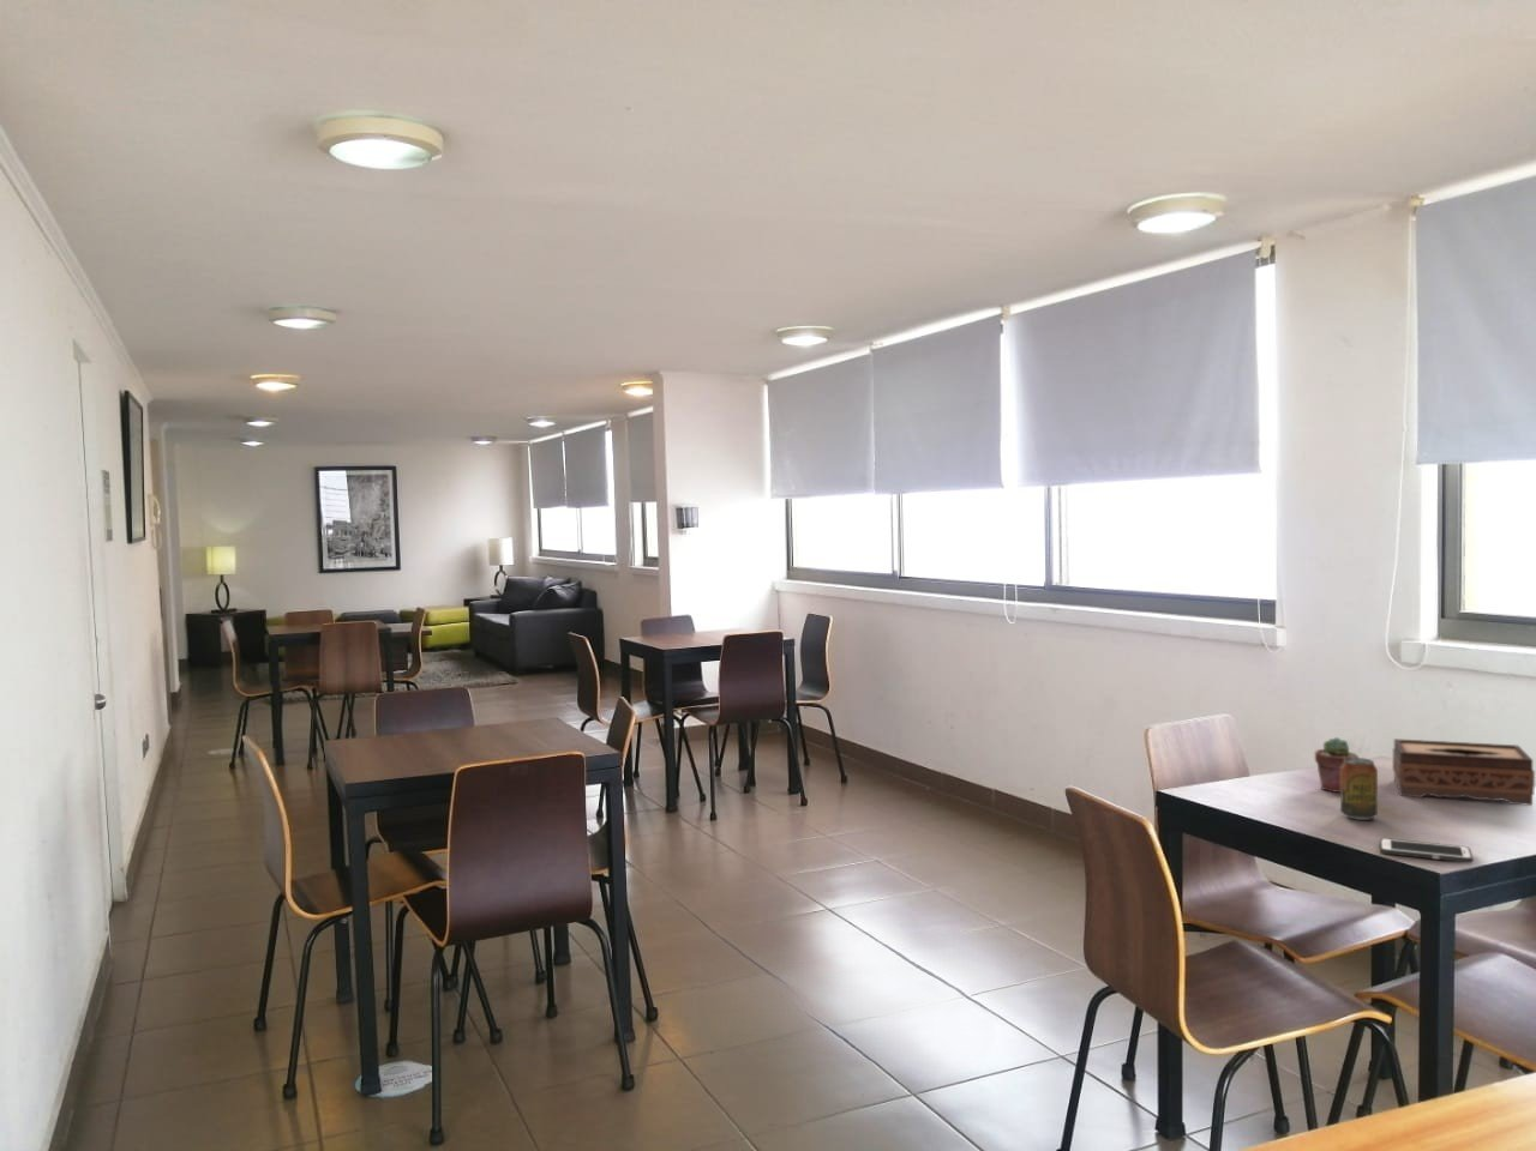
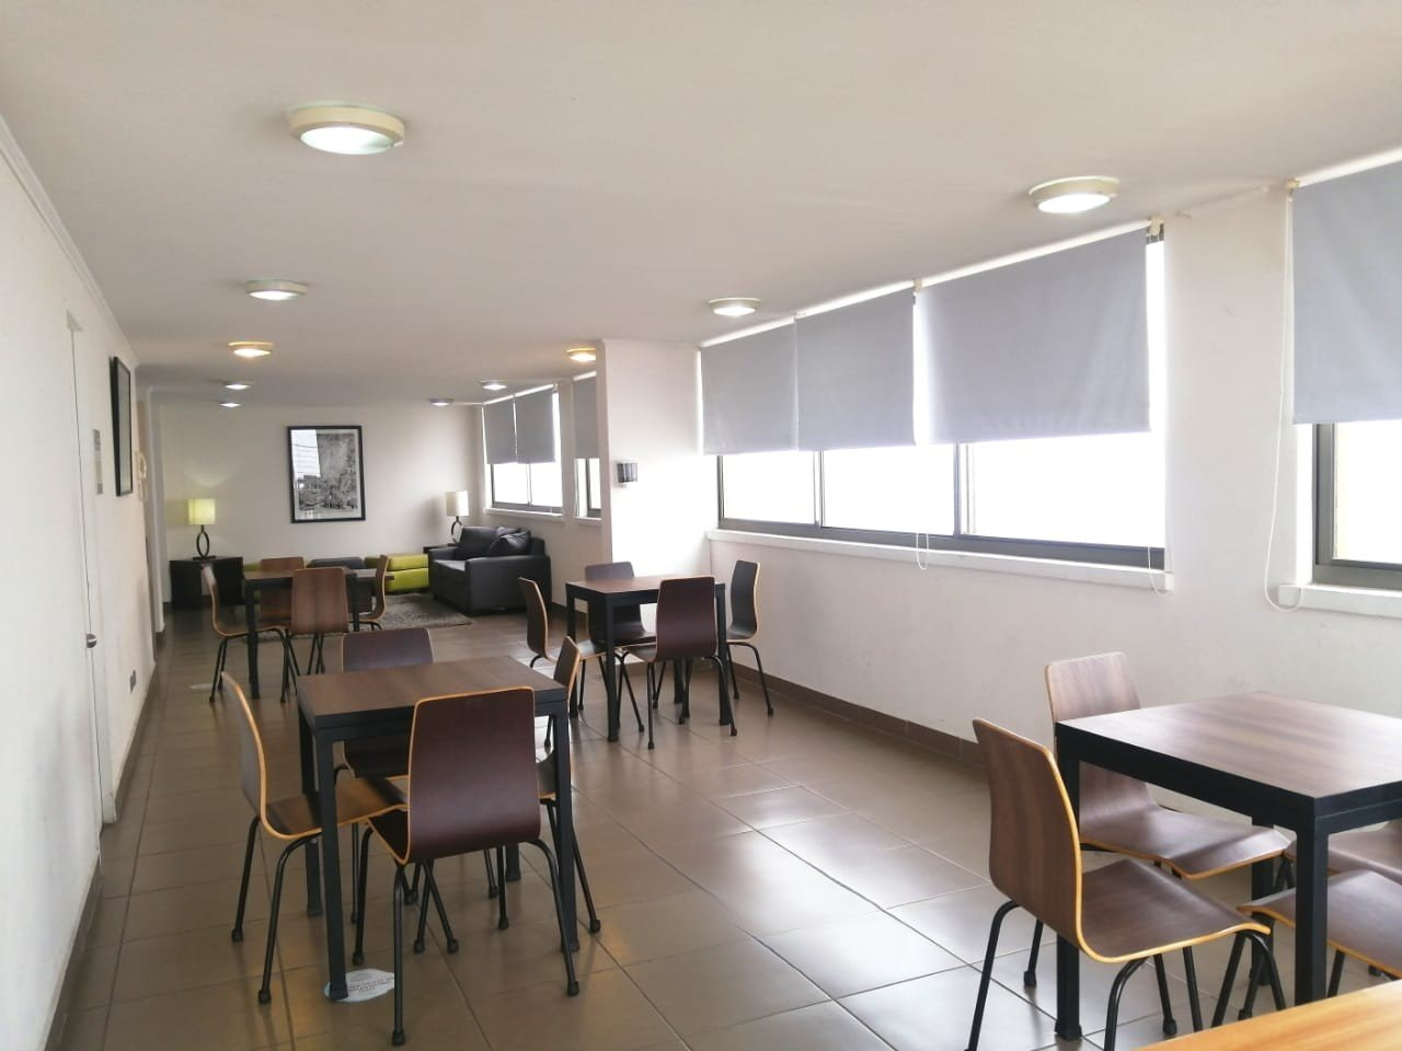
- beverage can (1358, 788)
- potted succulent (1335, 763)
- tissue box (1459, 770)
- cell phone (1425, 850)
